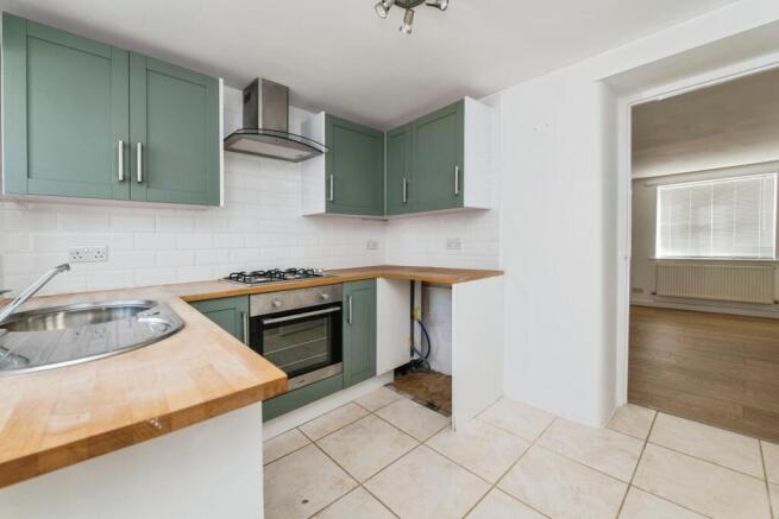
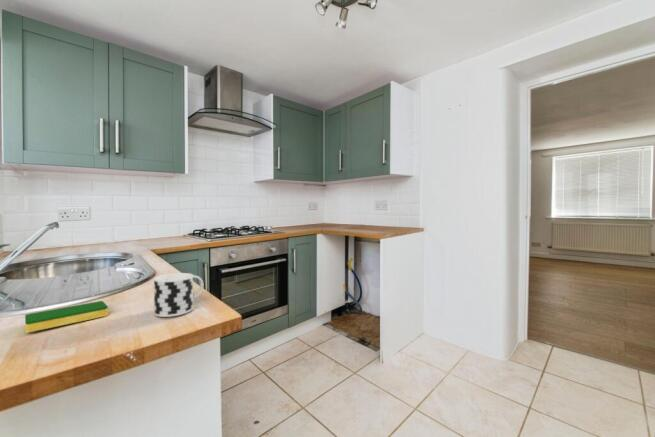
+ cup (180, 292)
+ dish sponge (68, 315)
